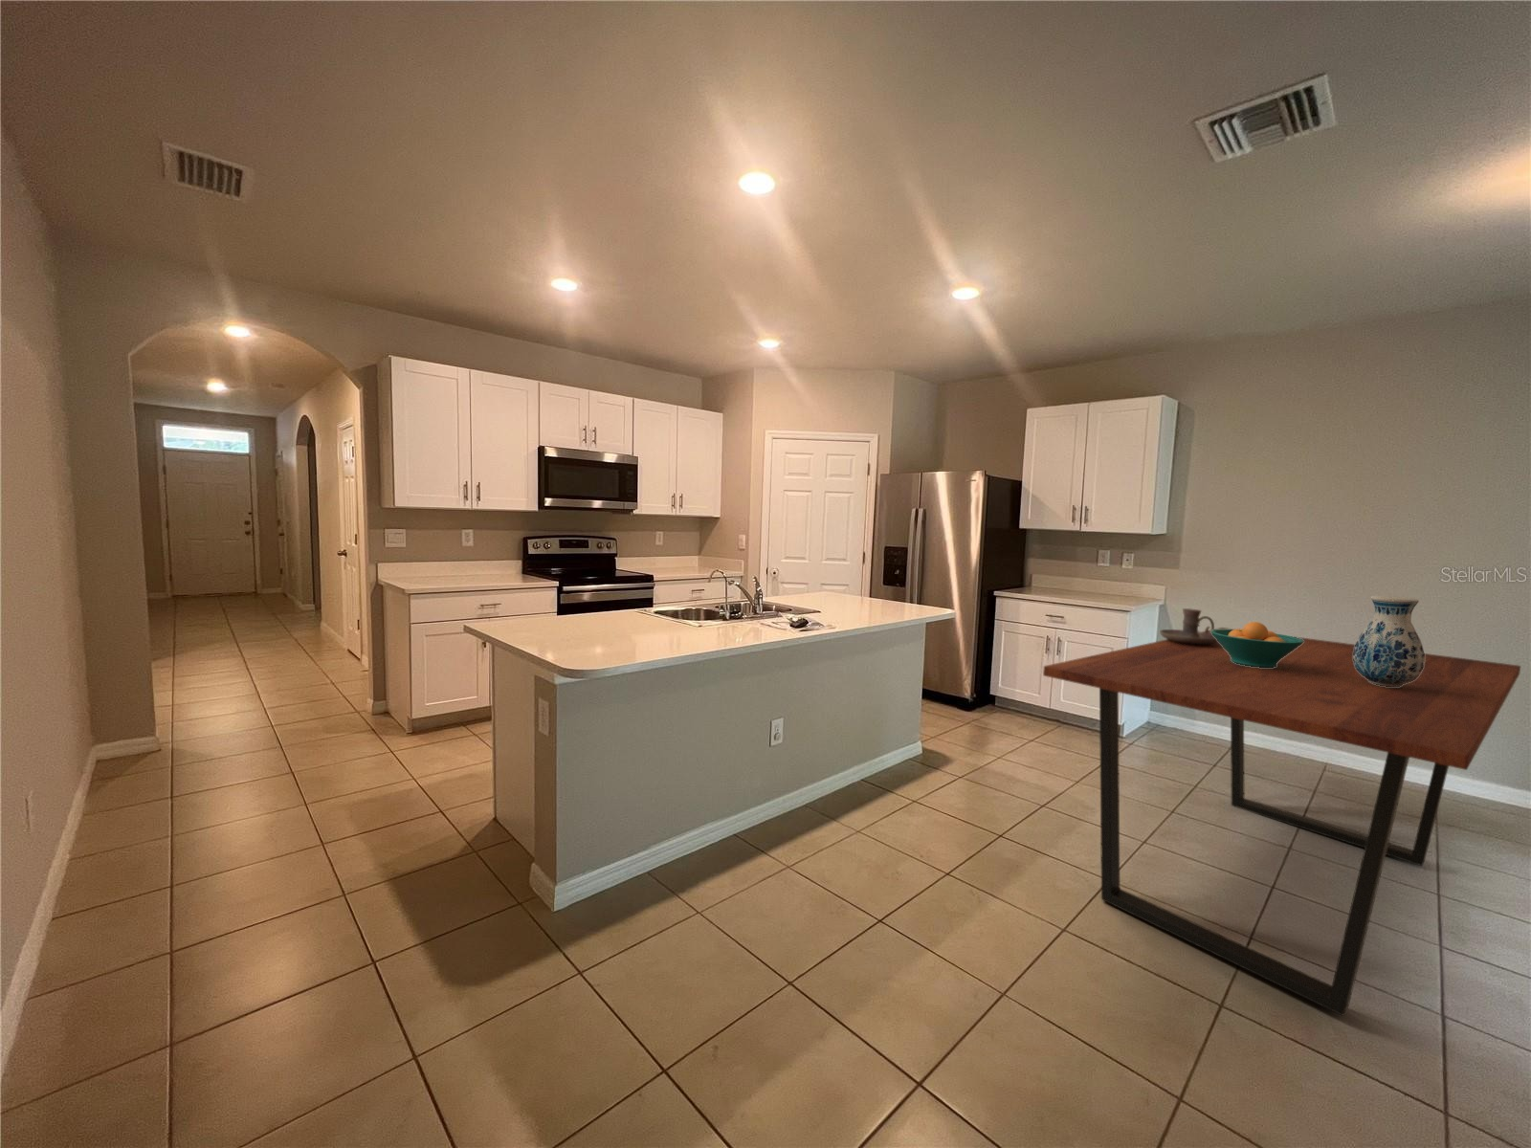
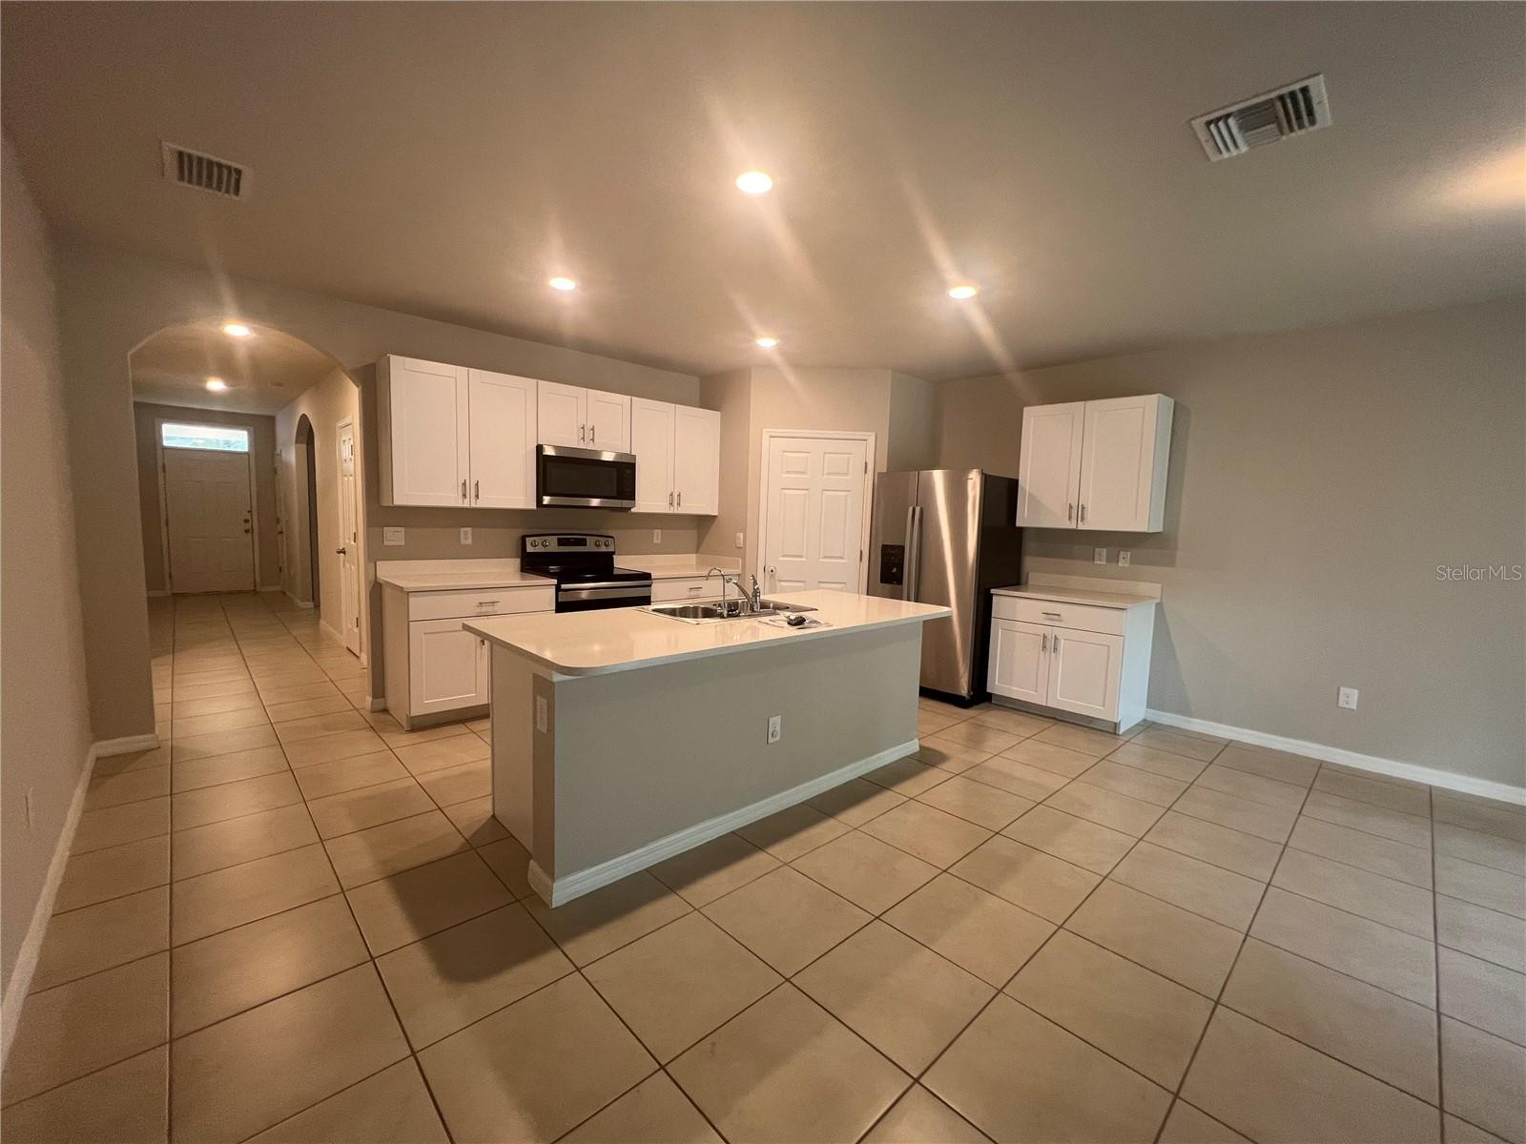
- vase (1390, 642)
- fruit bowl (1255, 642)
- dining table (1275, 808)
- candle holder (1195, 626)
